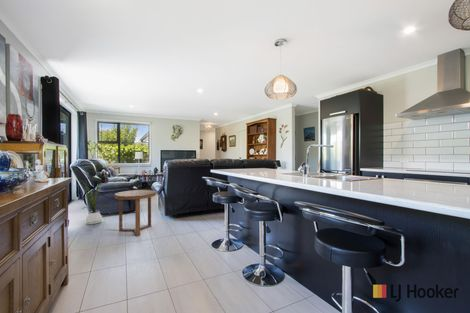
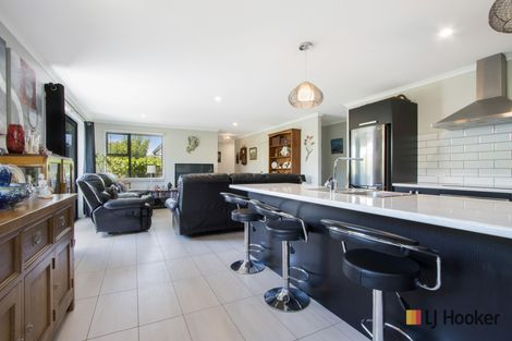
- side table (136, 211)
- house plant (92, 201)
